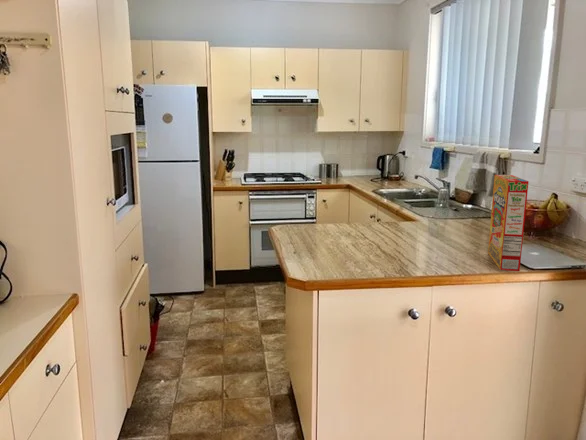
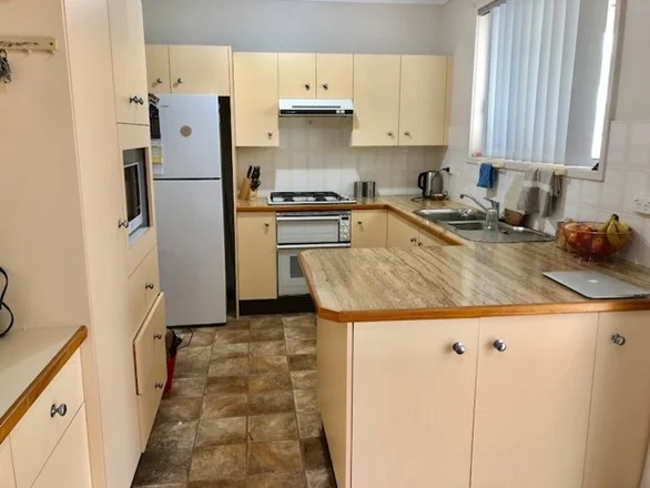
- cereal box (506, 220)
